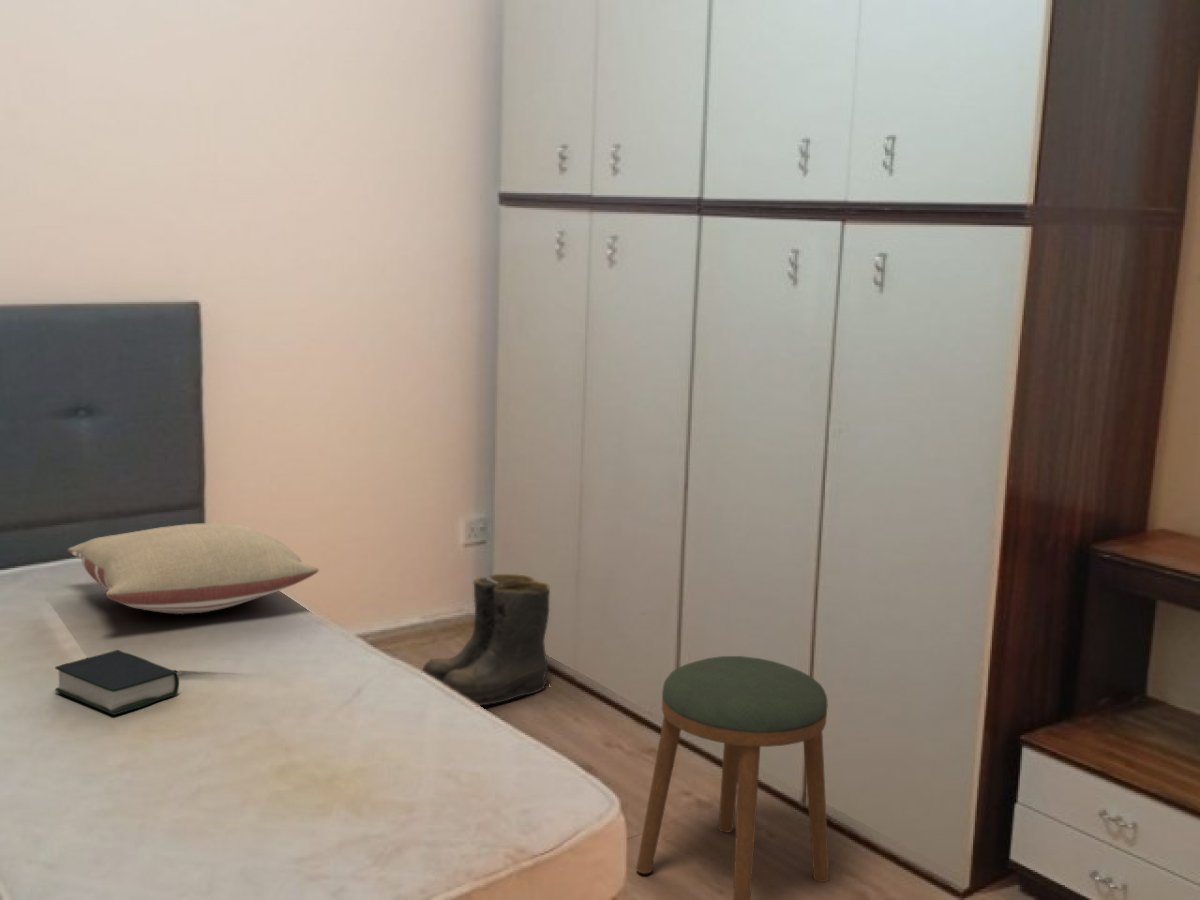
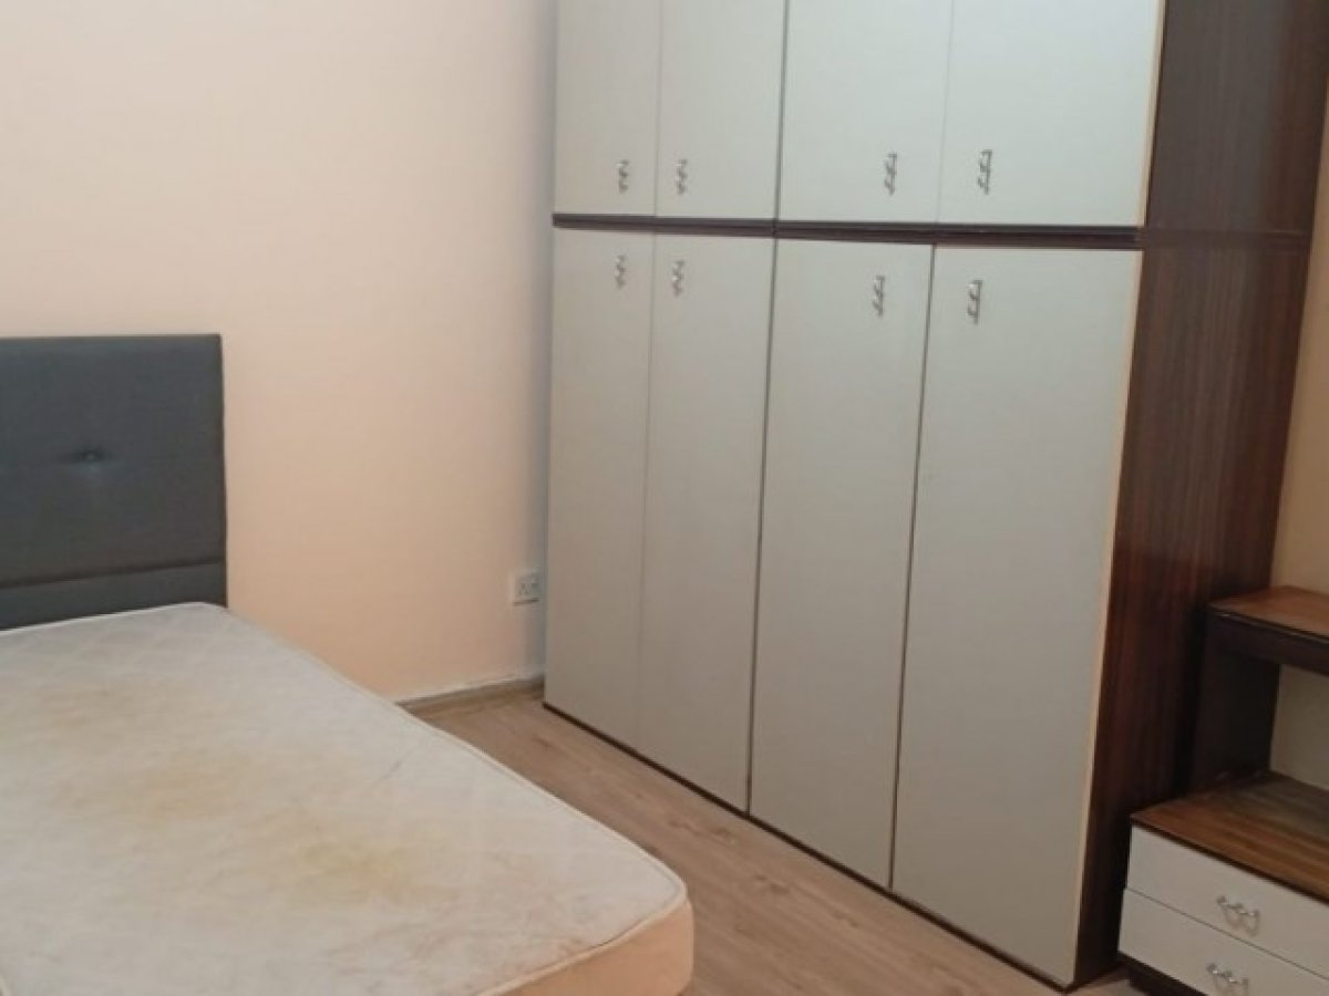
- boots (486, 636)
- stool (739, 775)
- pillow (189, 562)
- book (117, 680)
